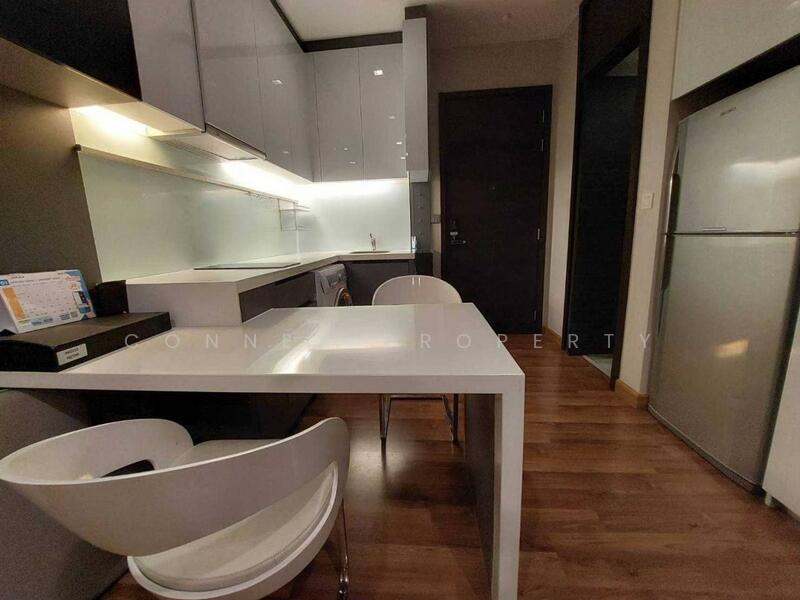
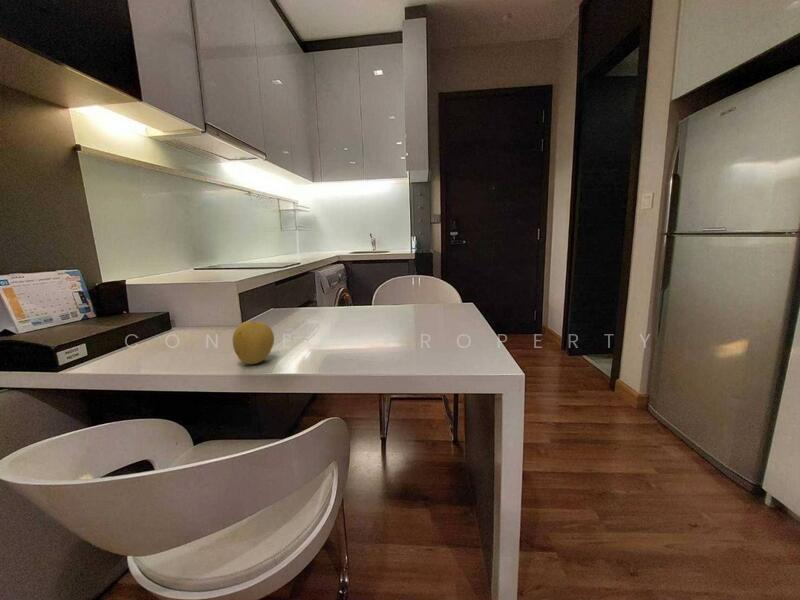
+ fruit (254, 341)
